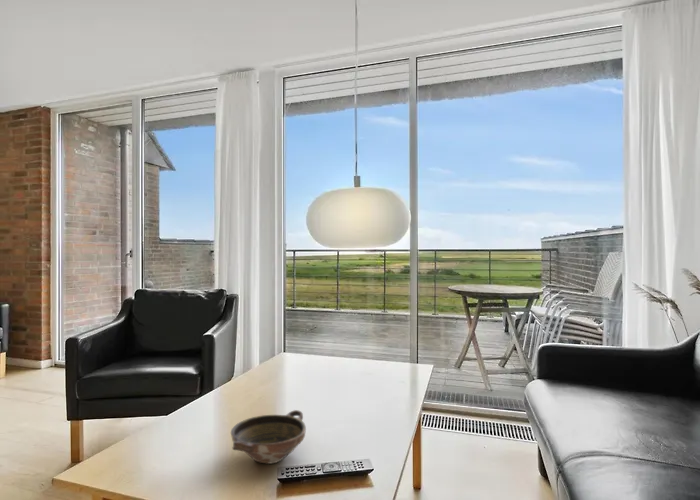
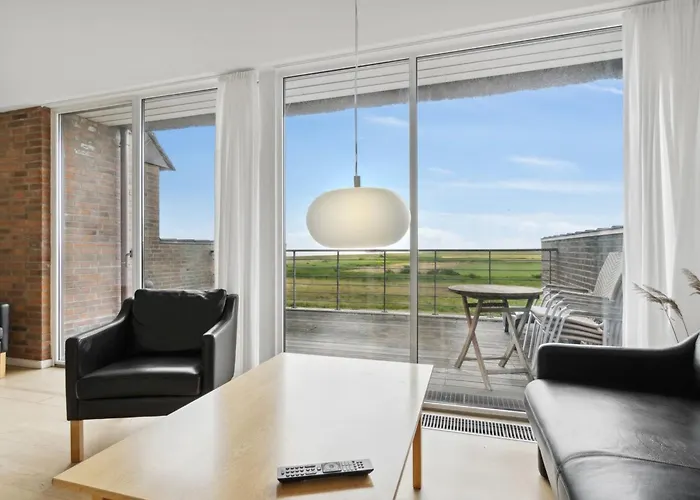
- bowl (269, 440)
